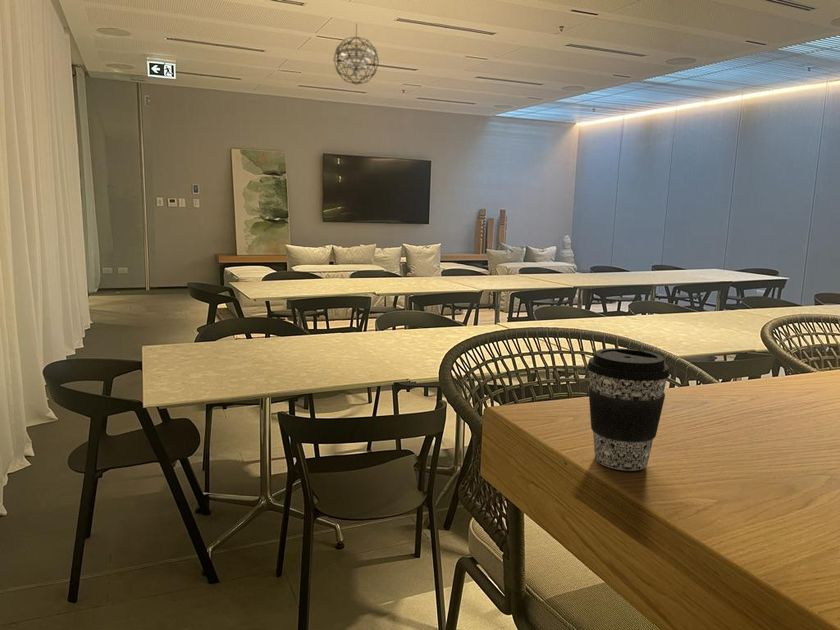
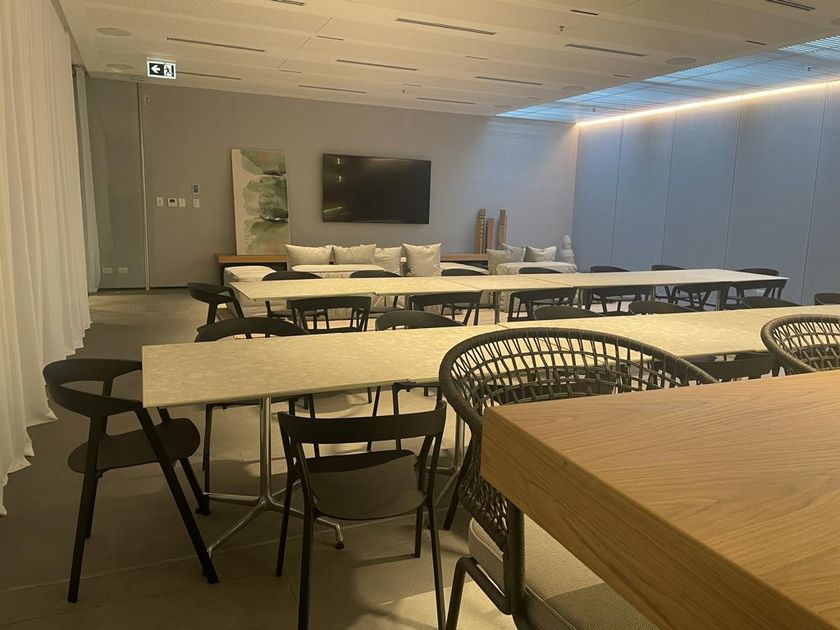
- coffee cup (624, 408)
- pendant light (356, 54)
